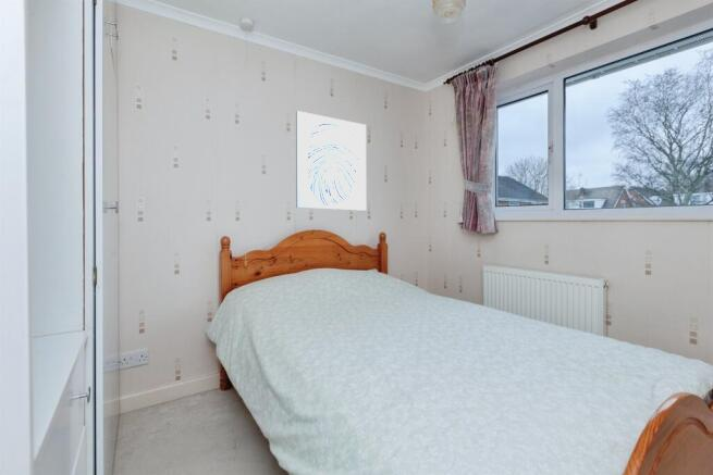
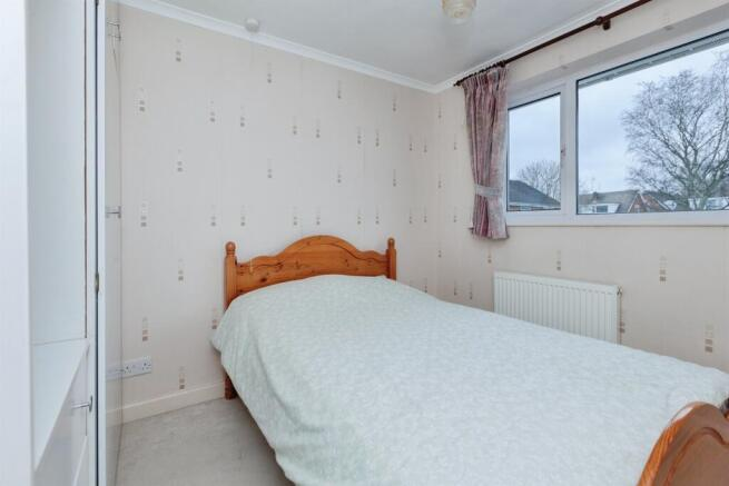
- wall art (332, 163)
